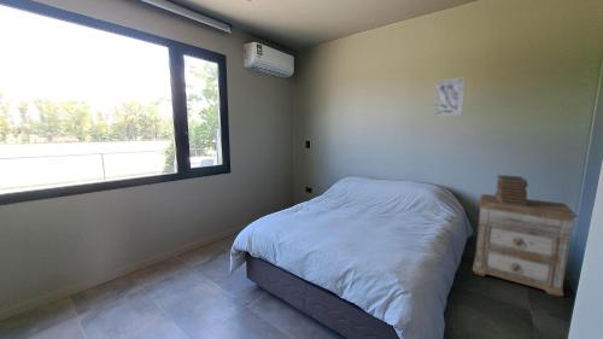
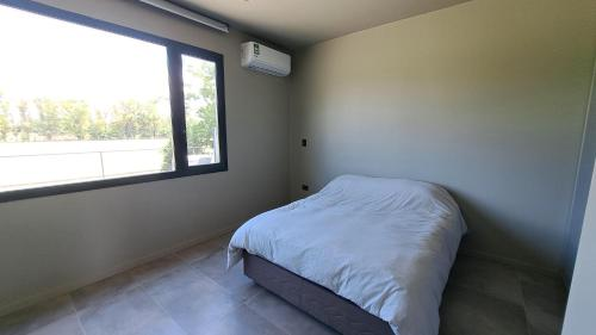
- nightstand (516, 239)
- wall art (449, 98)
- book stack (510, 189)
